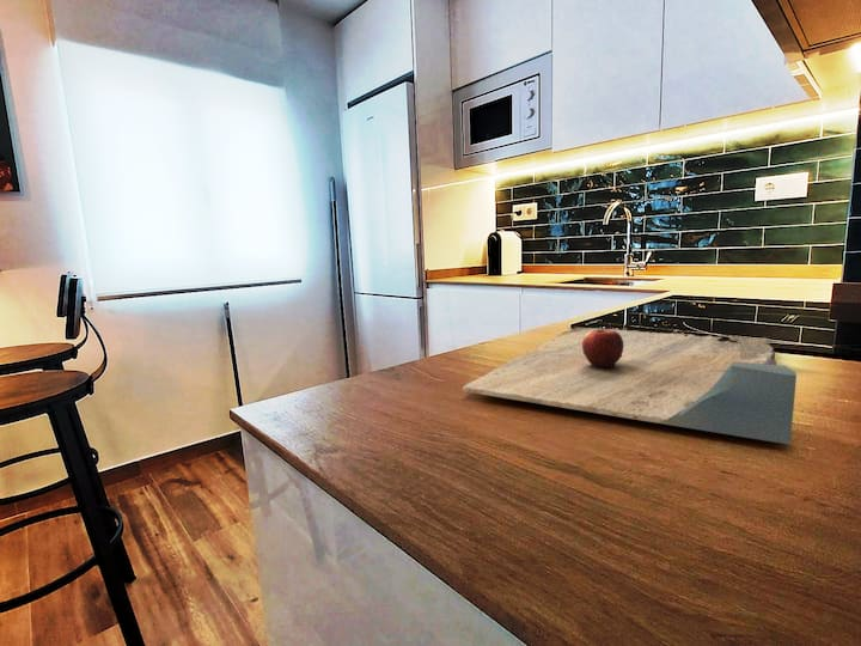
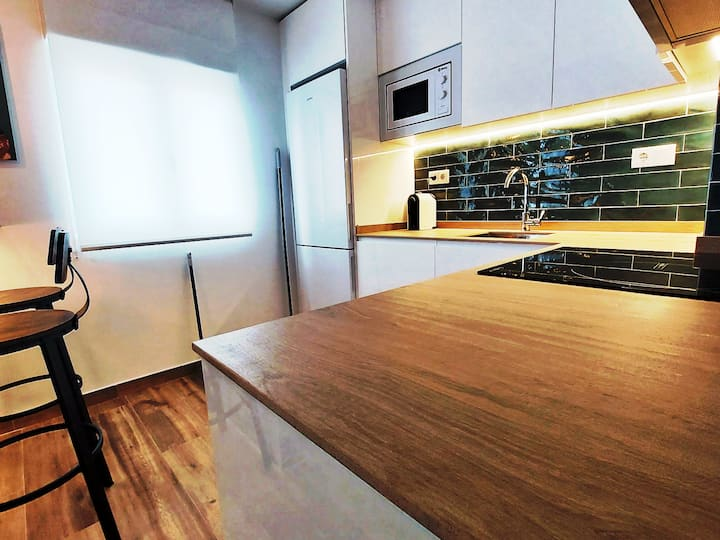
- cutting board (639, 342)
